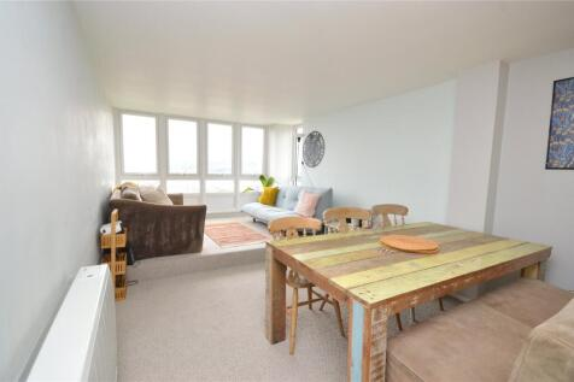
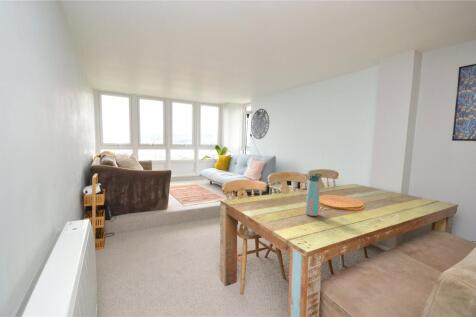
+ water bottle (313, 194)
